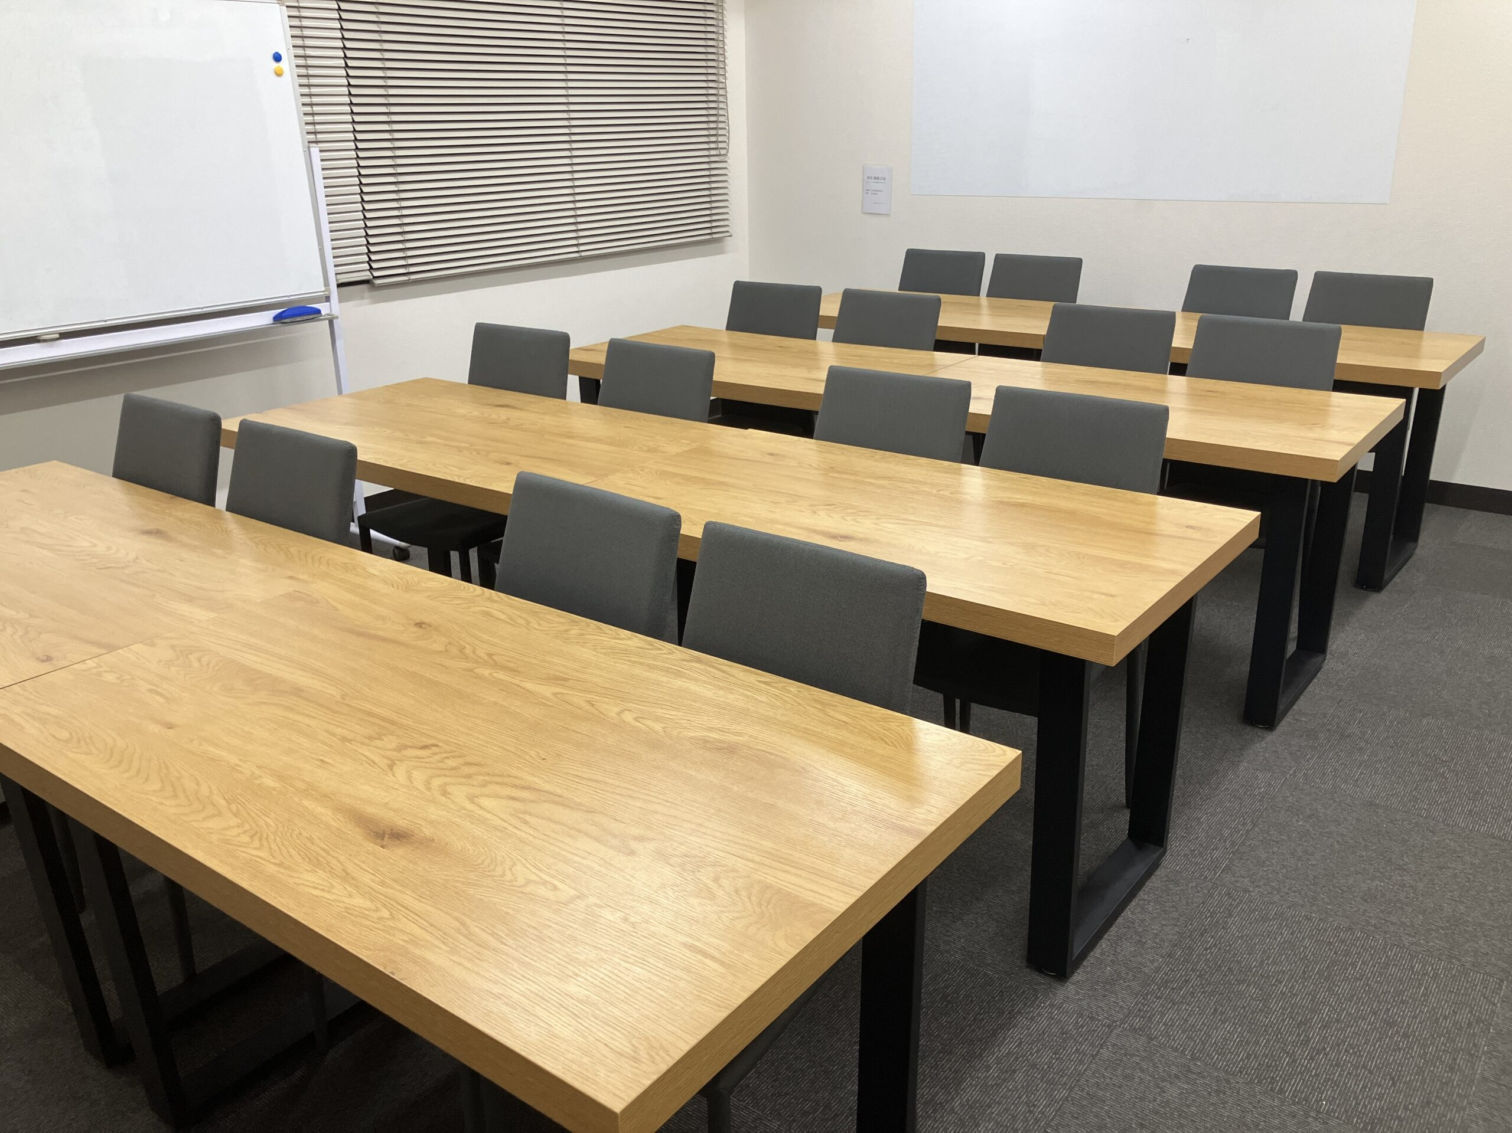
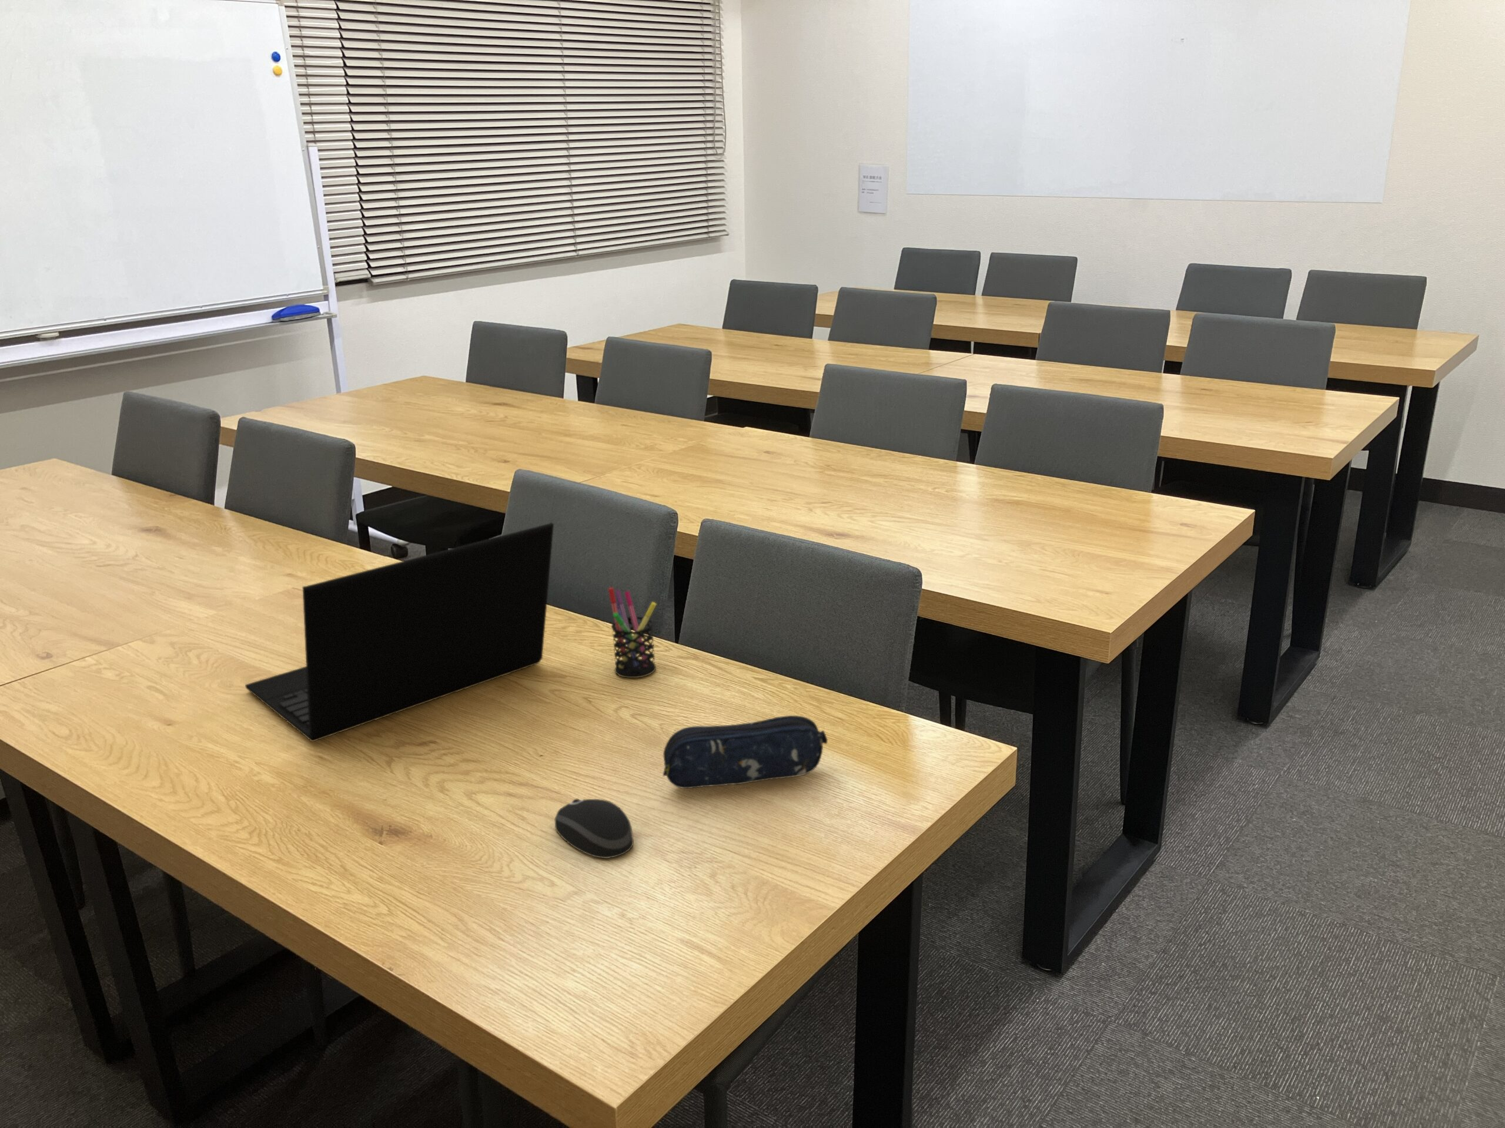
+ pen holder (628, 632)
+ computer mouse (594, 819)
+ pencil case (743, 752)
+ laptop (397, 609)
